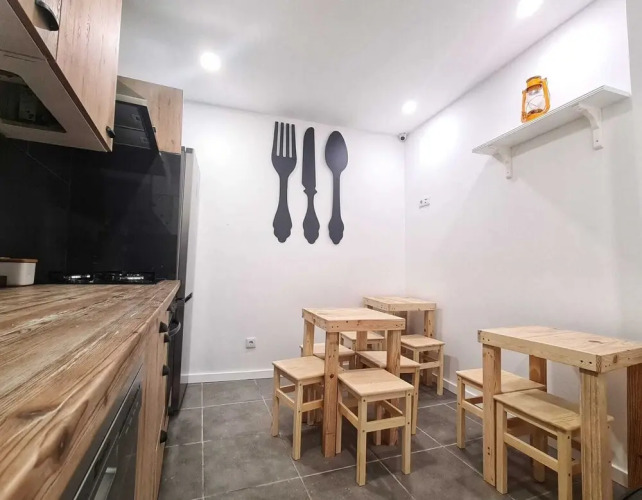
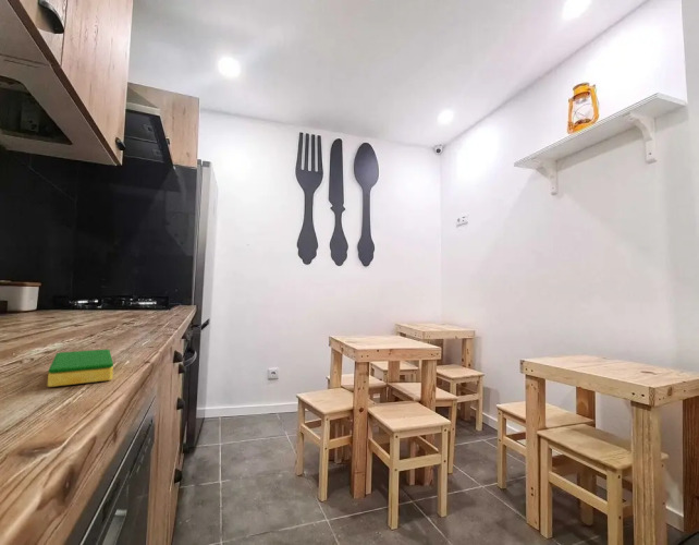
+ dish sponge (83, 365)
